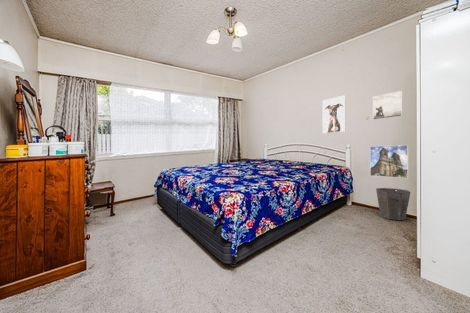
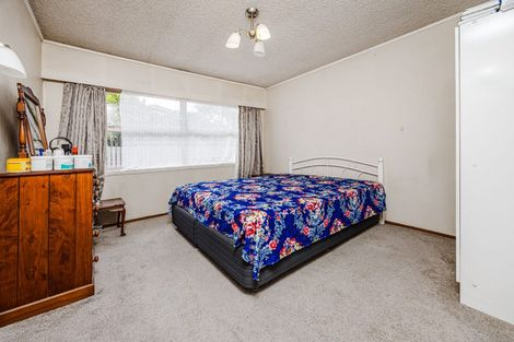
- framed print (333, 115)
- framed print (388, 161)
- waste bin (392, 203)
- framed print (387, 106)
